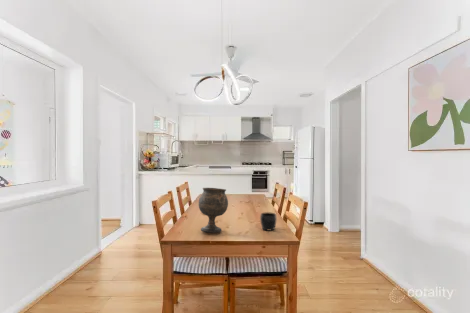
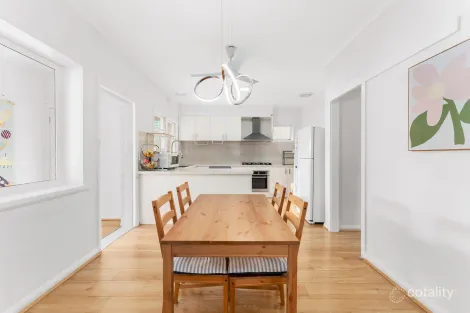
- goblet (213, 209)
- mug (268, 220)
